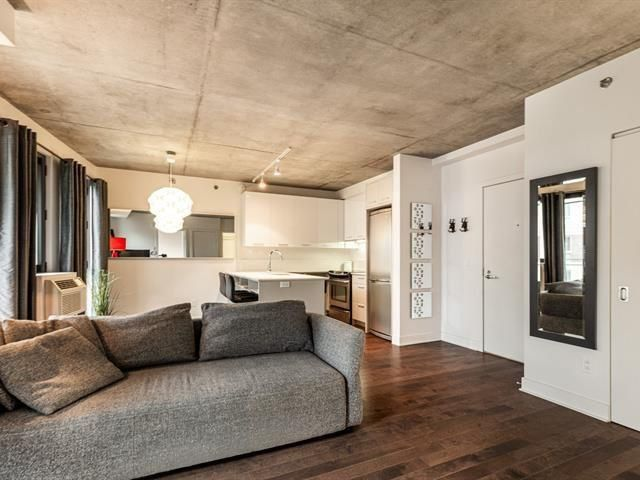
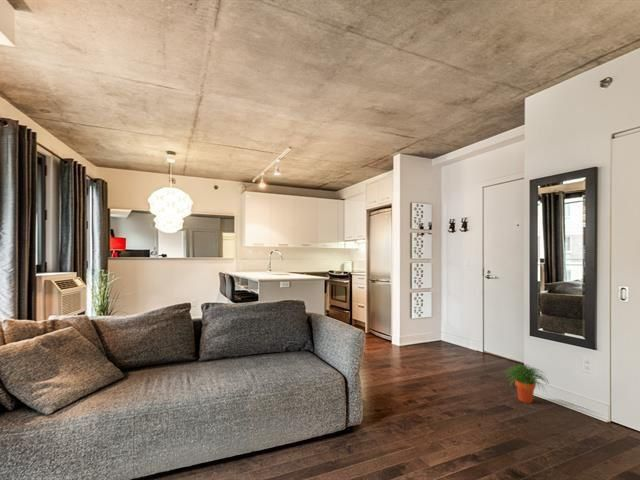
+ potted plant (524, 382)
